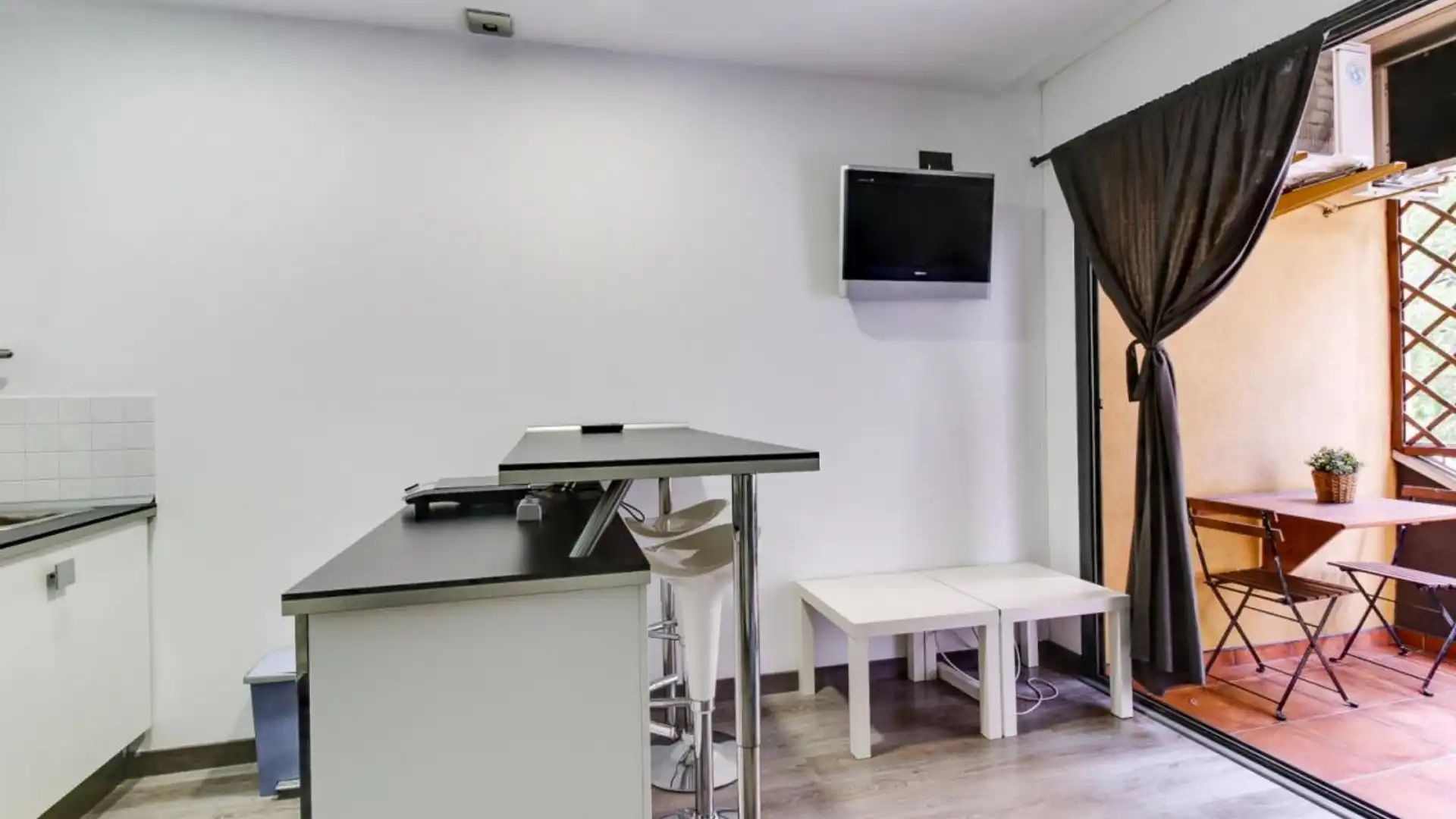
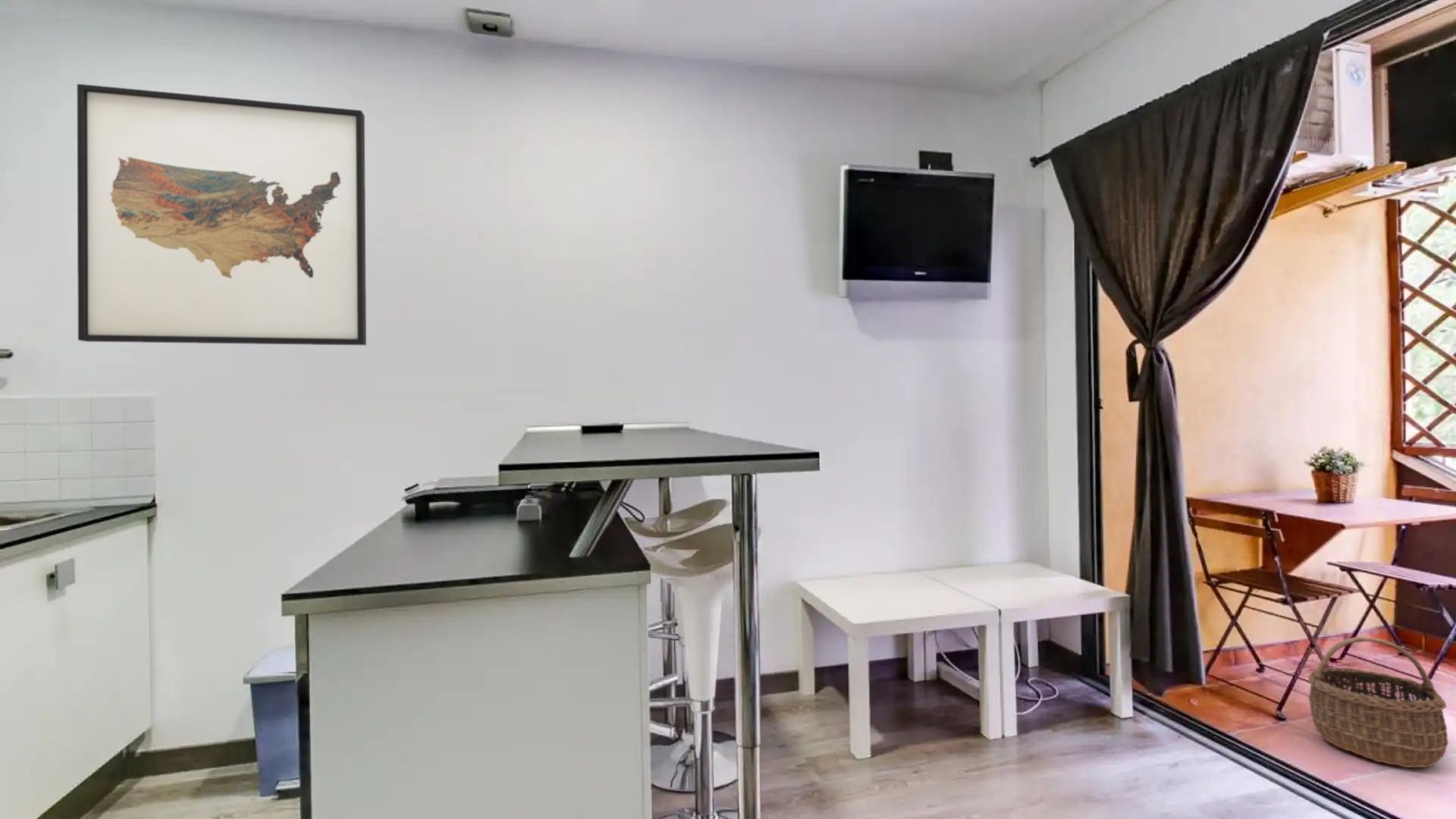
+ wicker basket (1375, 694)
+ wall art (229, 221)
